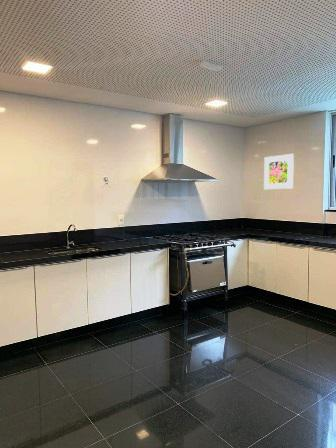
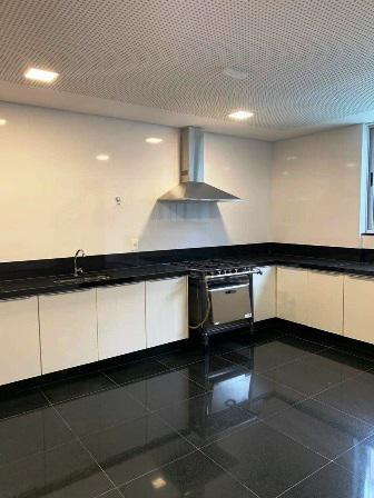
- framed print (278, 172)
